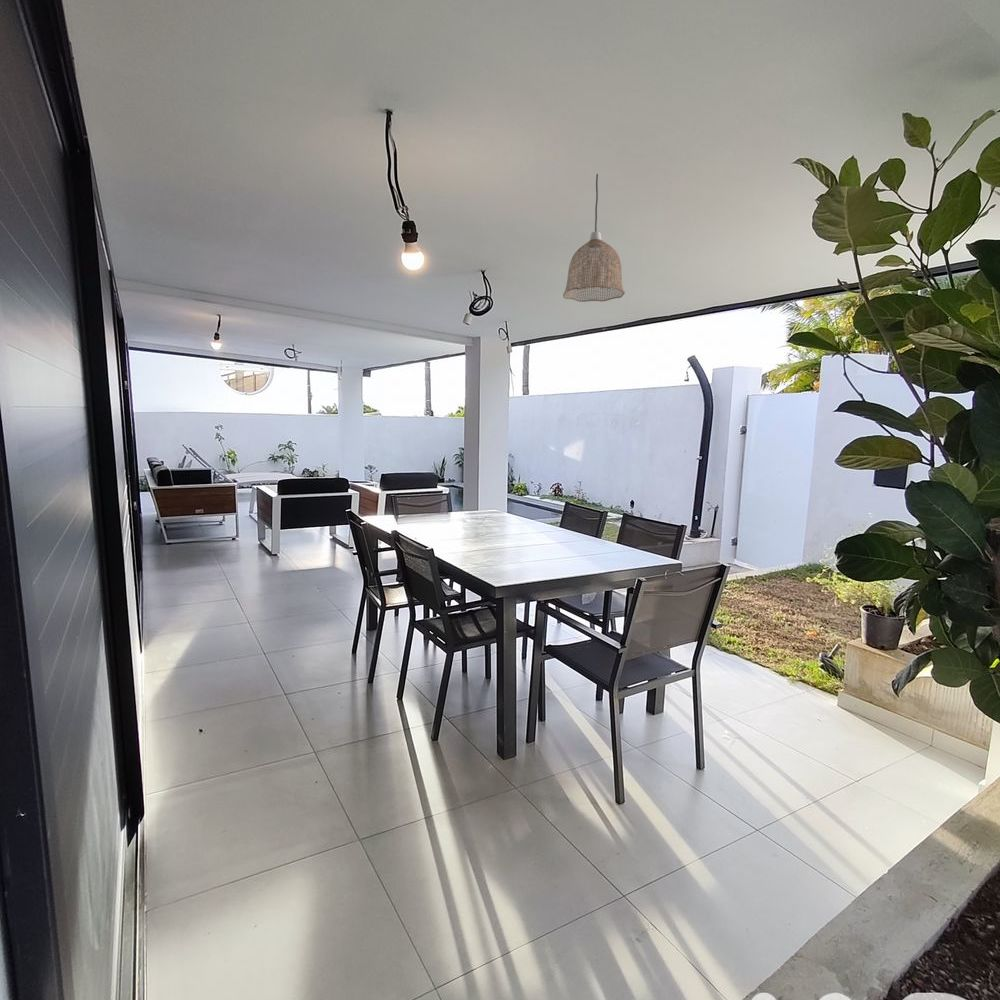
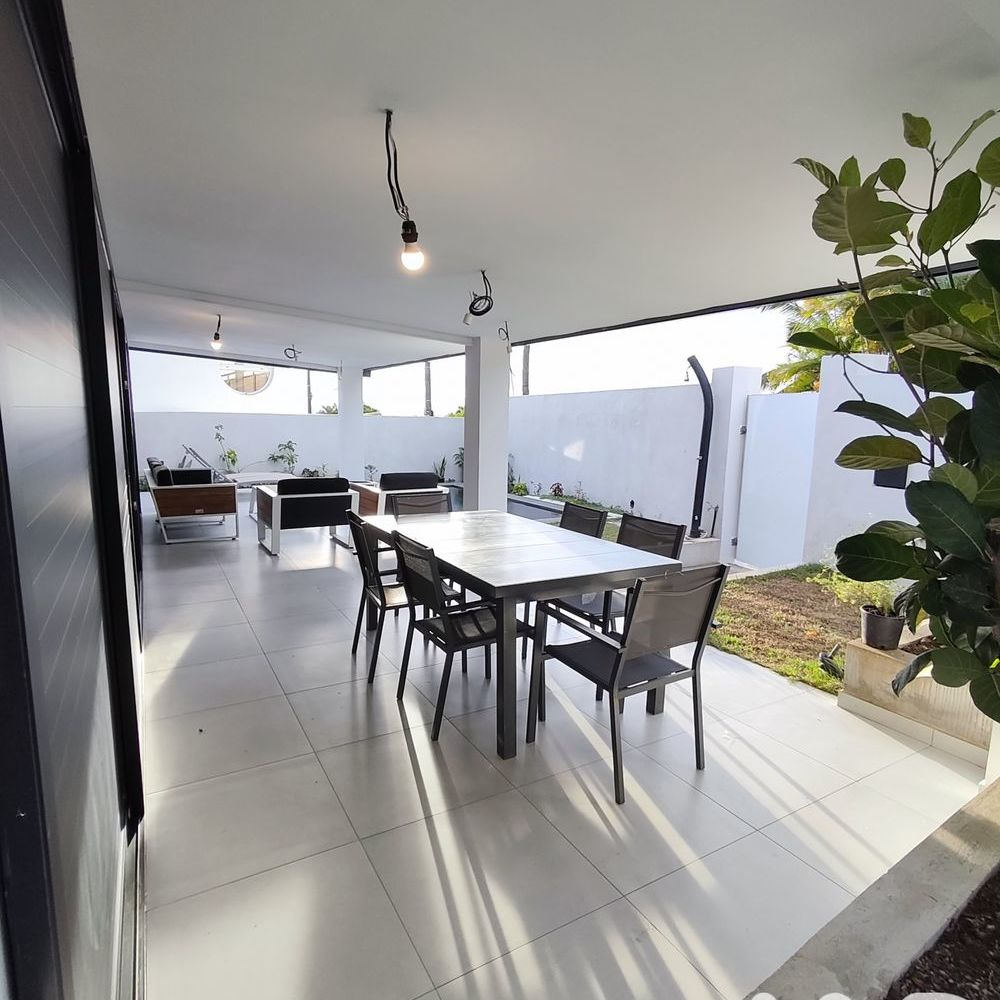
- pendant lamp (595, 235)
